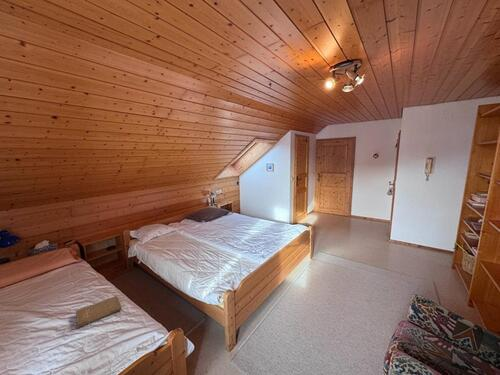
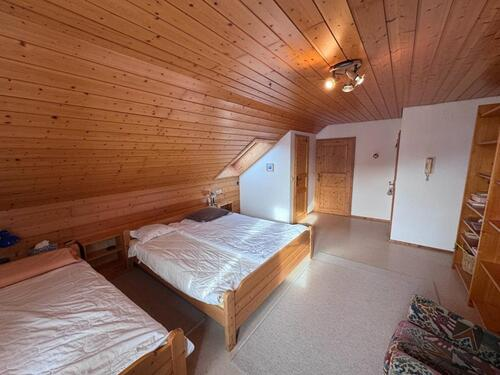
- book (99, 310)
